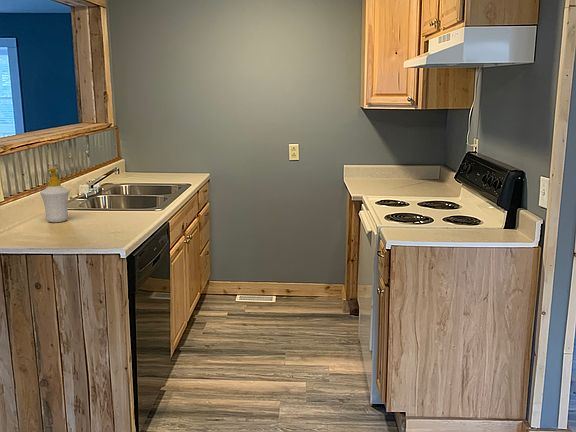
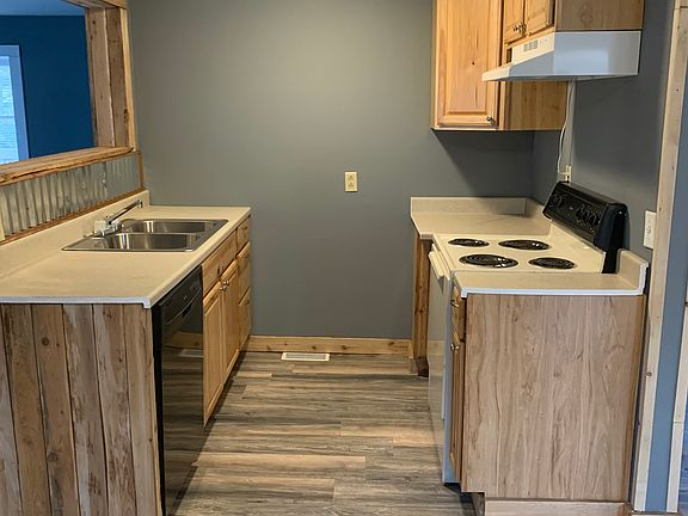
- soap bottle (55, 194)
